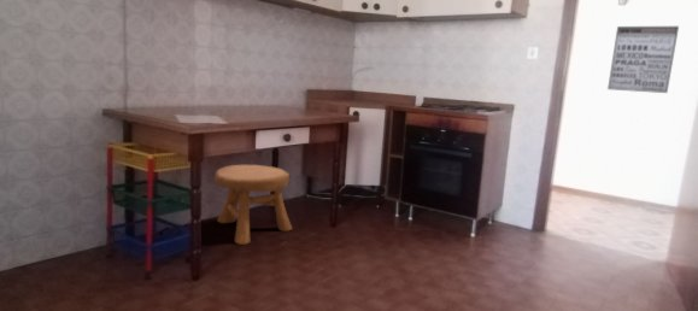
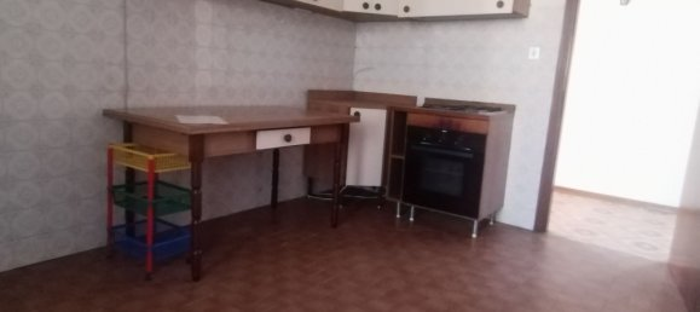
- stool (246, 199)
- wall art (641, 59)
